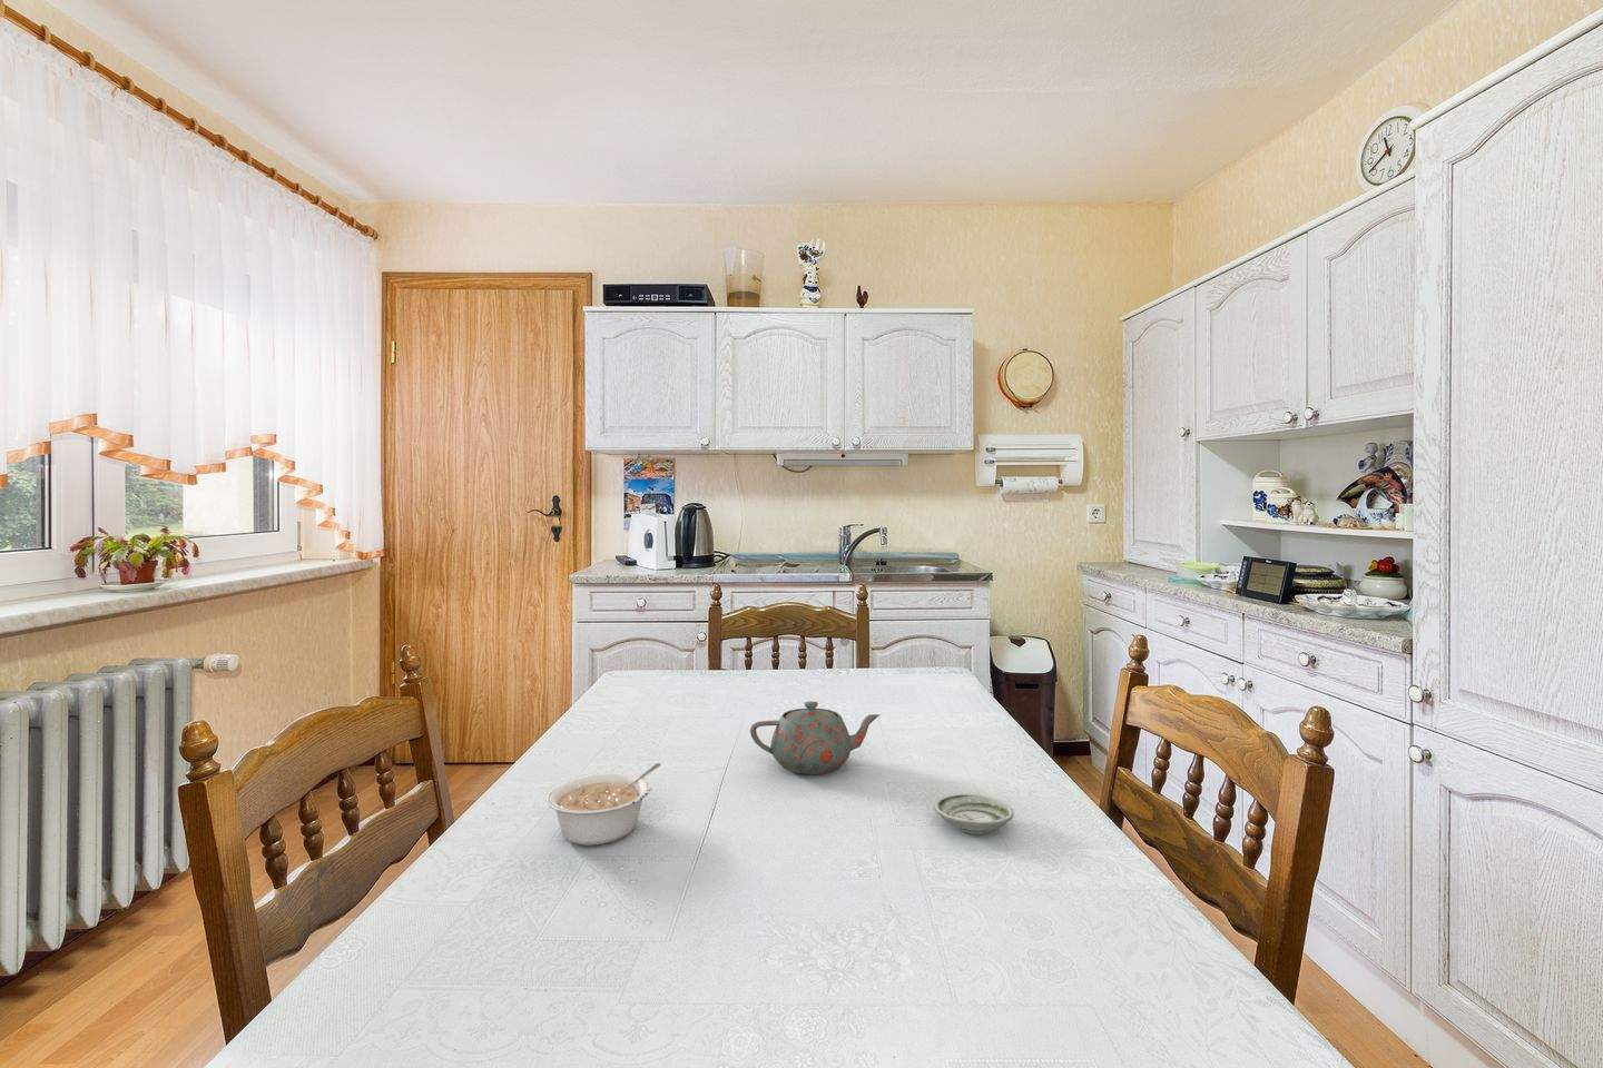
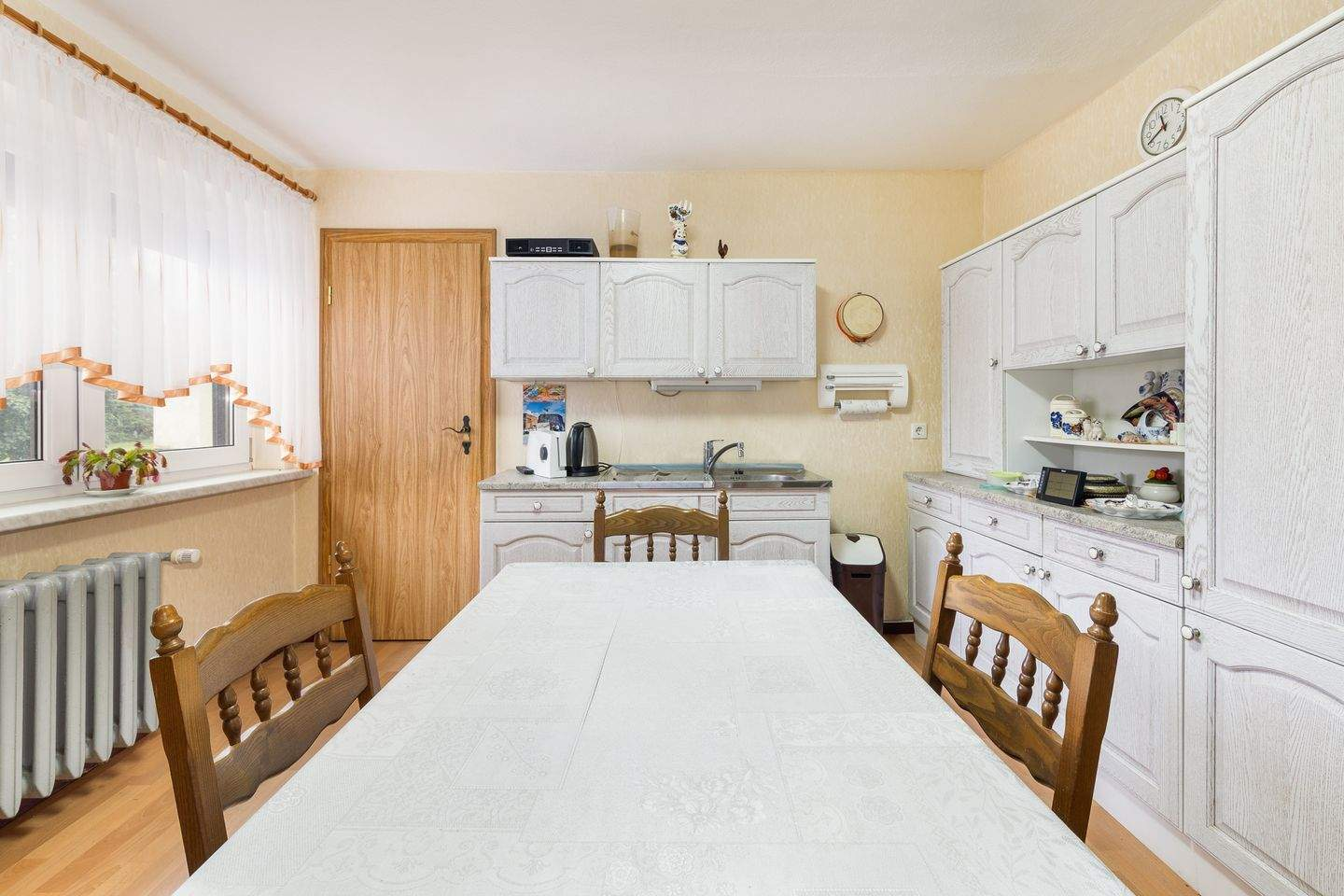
- legume (601, 805)
- teapot (815, 733)
- saucer (973, 815)
